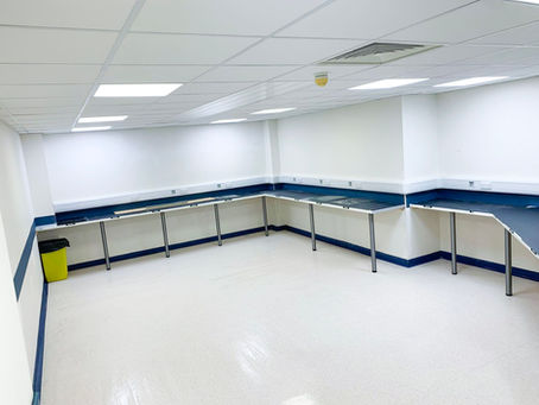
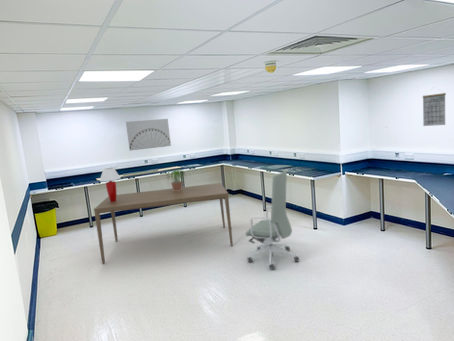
+ calendar (434, 106)
+ table lamp (111, 184)
+ dining table (164, 205)
+ potted plant (175, 179)
+ wall art (149, 134)
+ office chair (271, 216)
